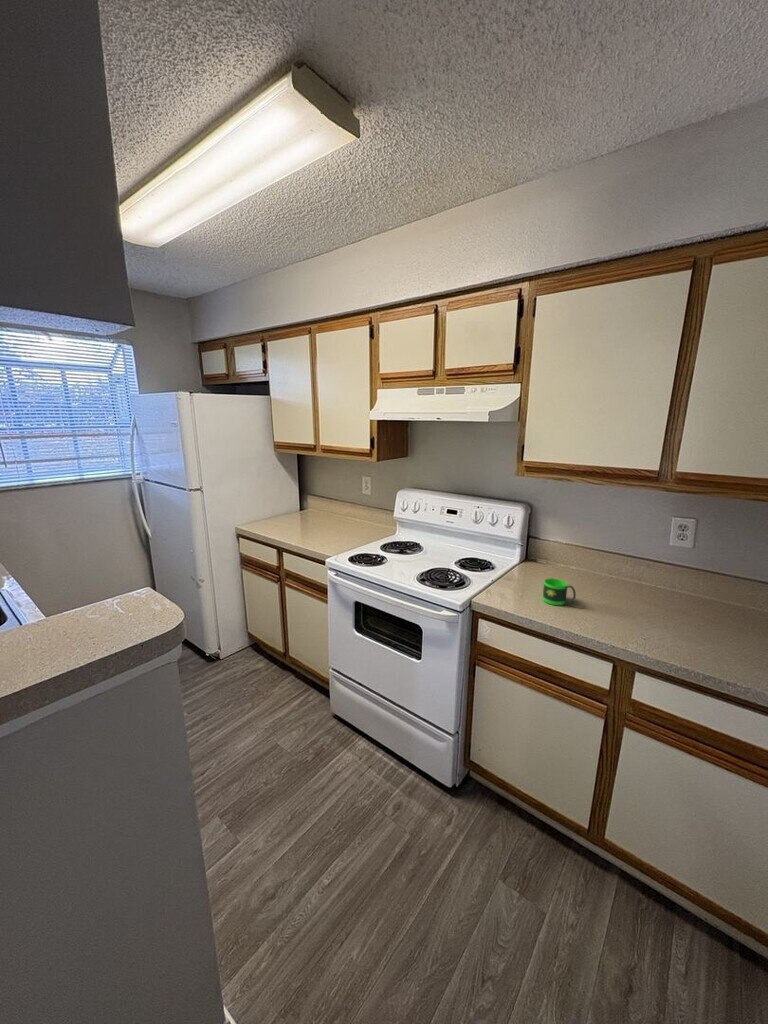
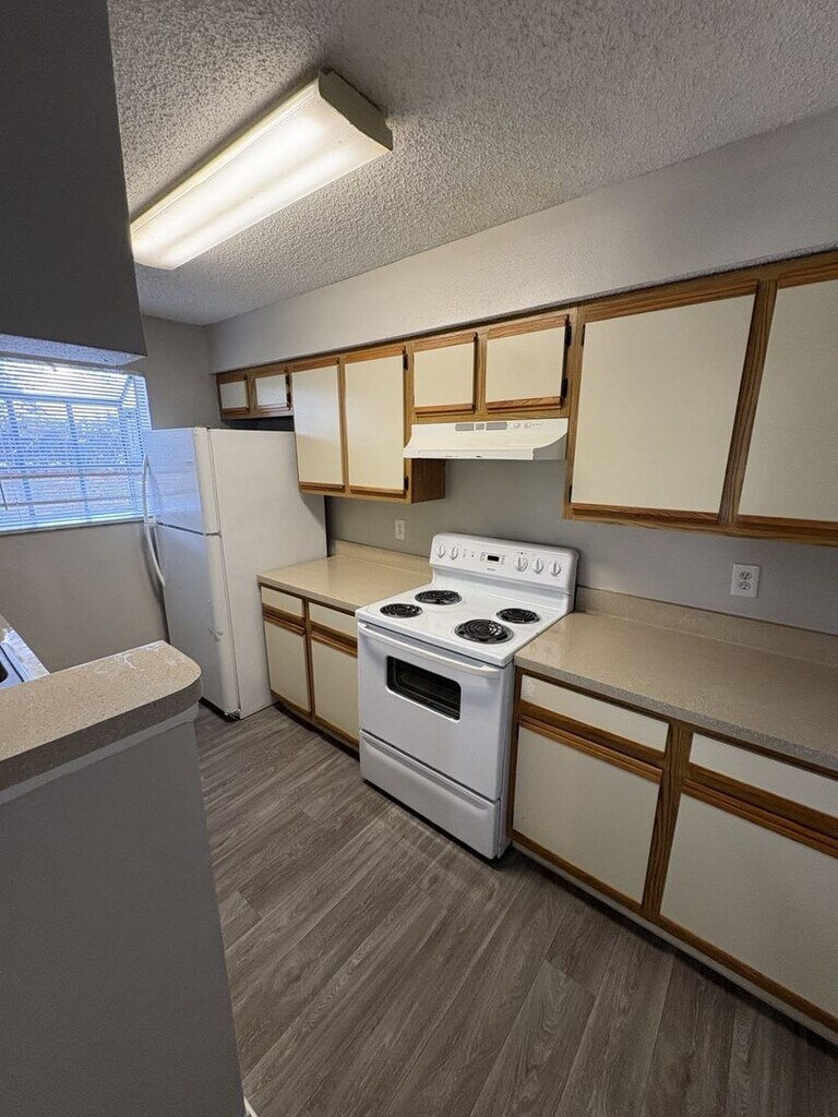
- mug (559, 592)
